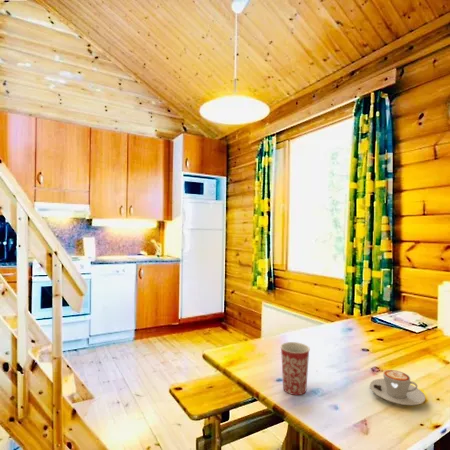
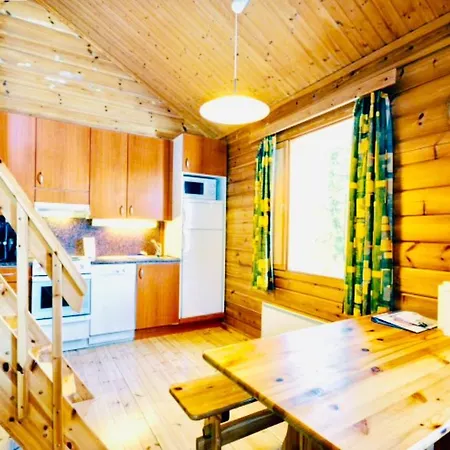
- mug (297, 366)
- coffee cup (396, 385)
